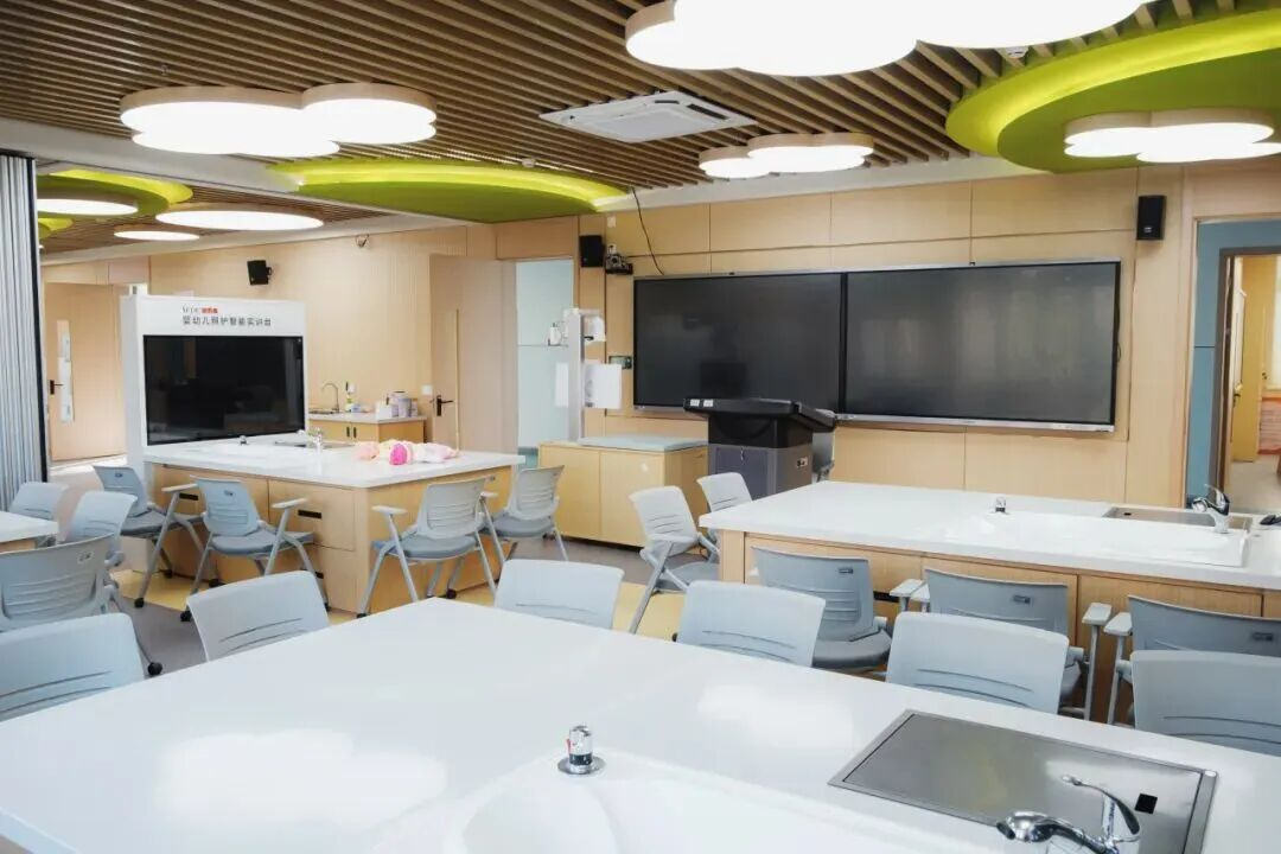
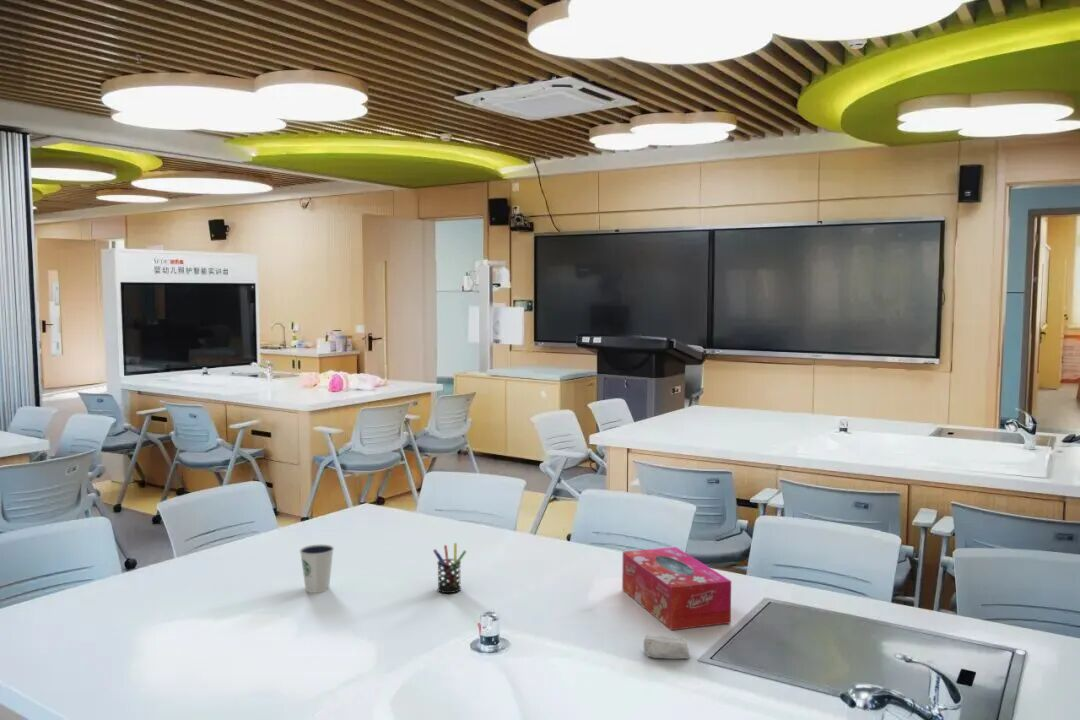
+ tissue box (673, 585)
+ soap bar (666, 645)
+ dixie cup (317, 569)
+ pen holder (451, 566)
